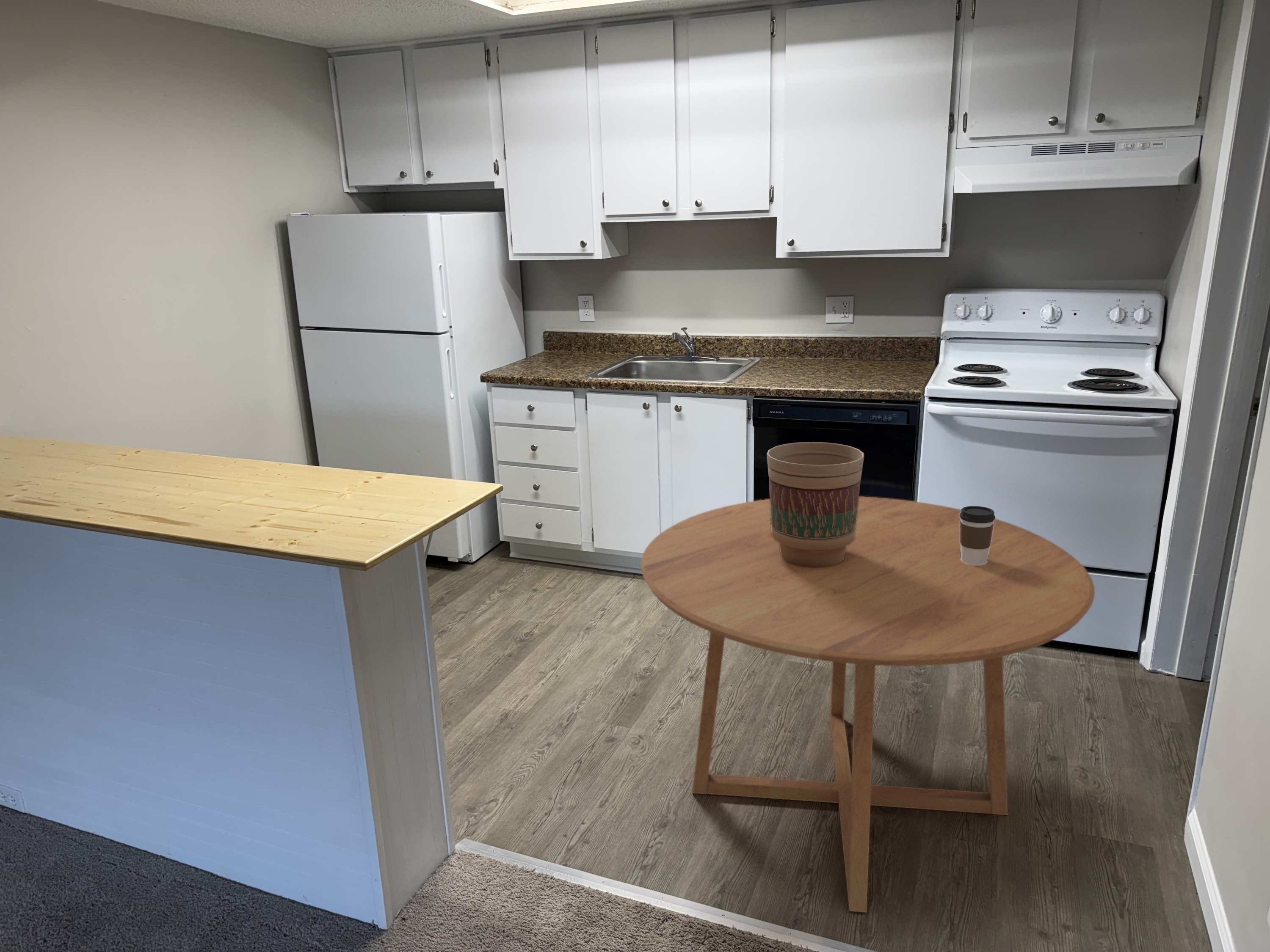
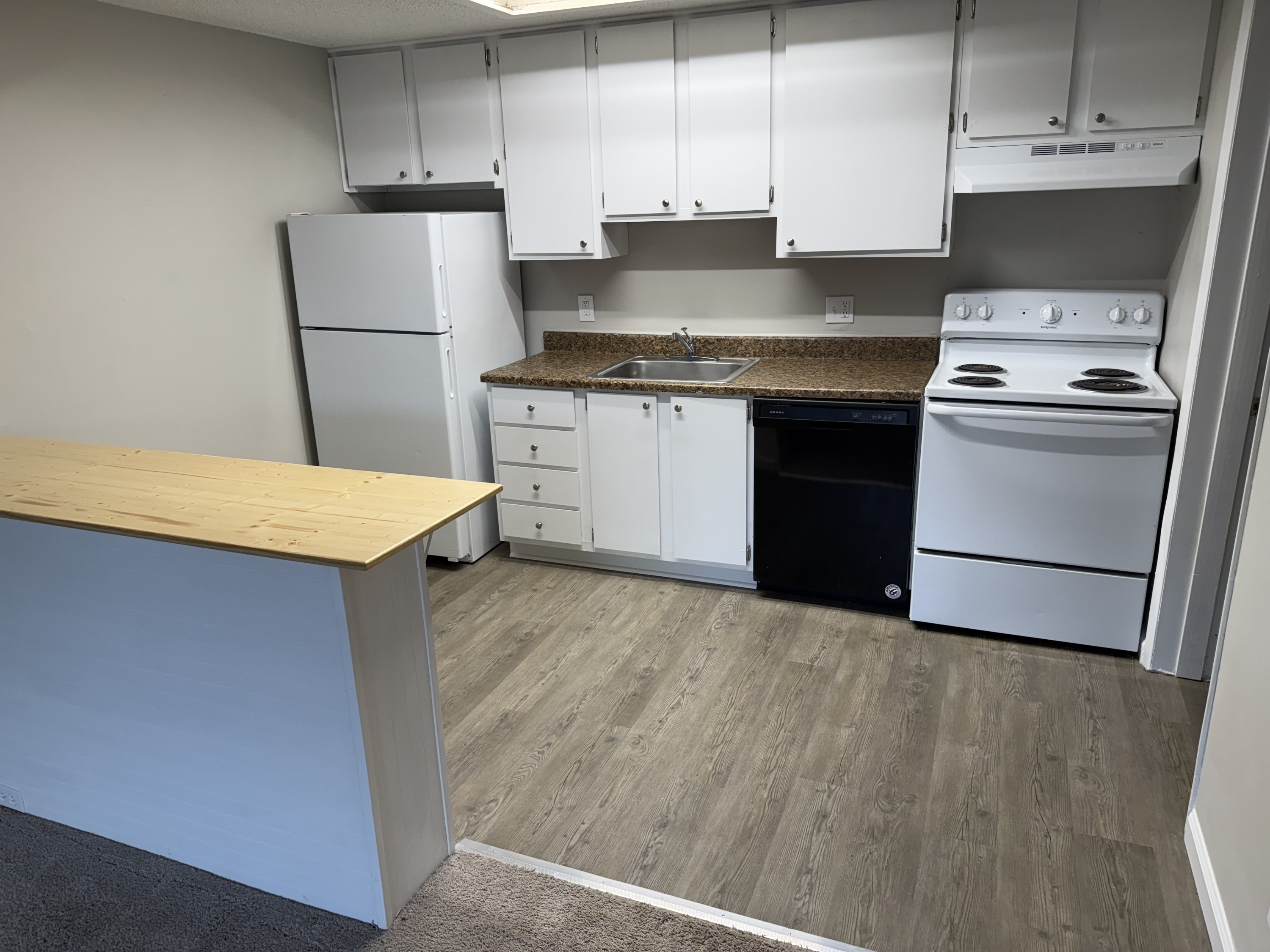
- coffee cup (976, 535)
- dining table (845, 683)
- flower pot (814, 504)
